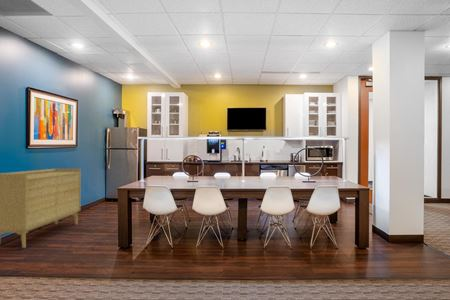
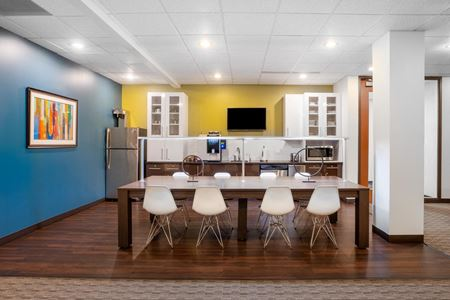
- sideboard (42, 202)
